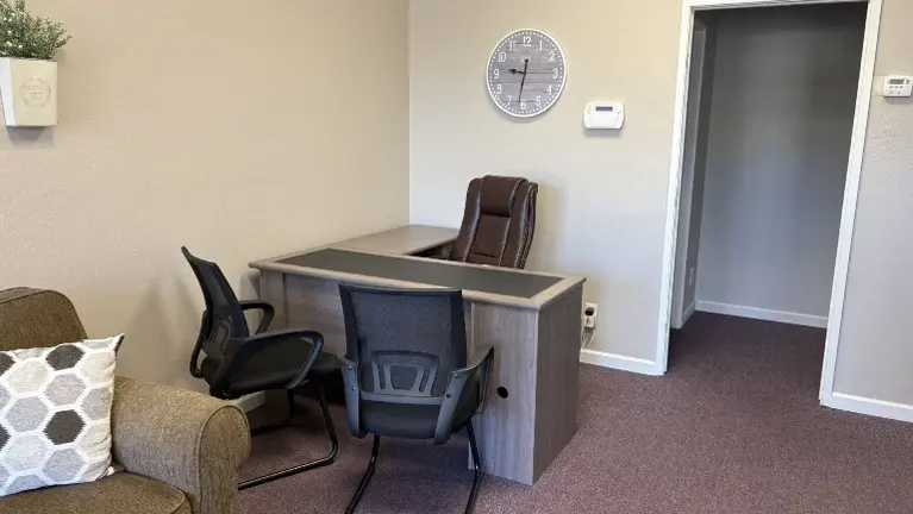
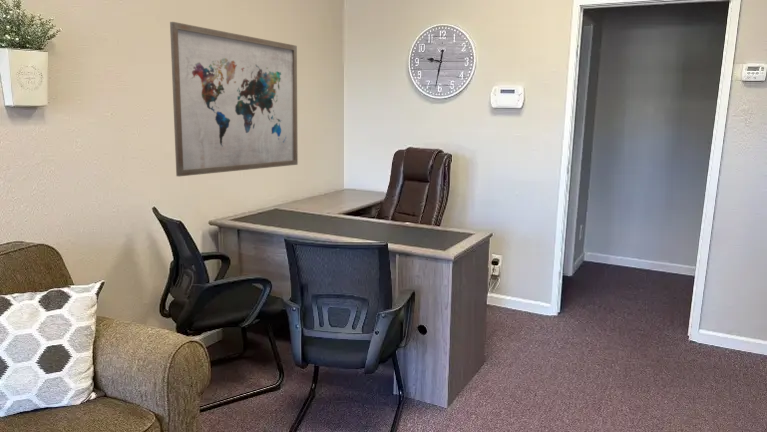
+ wall art (243, 103)
